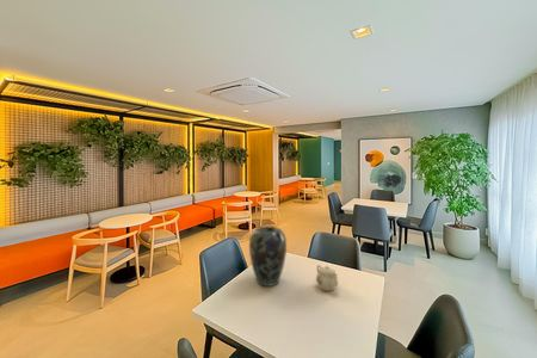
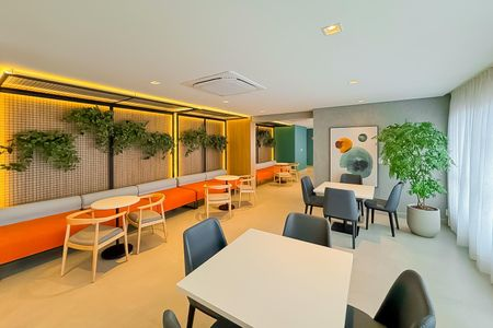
- teapot (326, 276)
- vase (267, 254)
